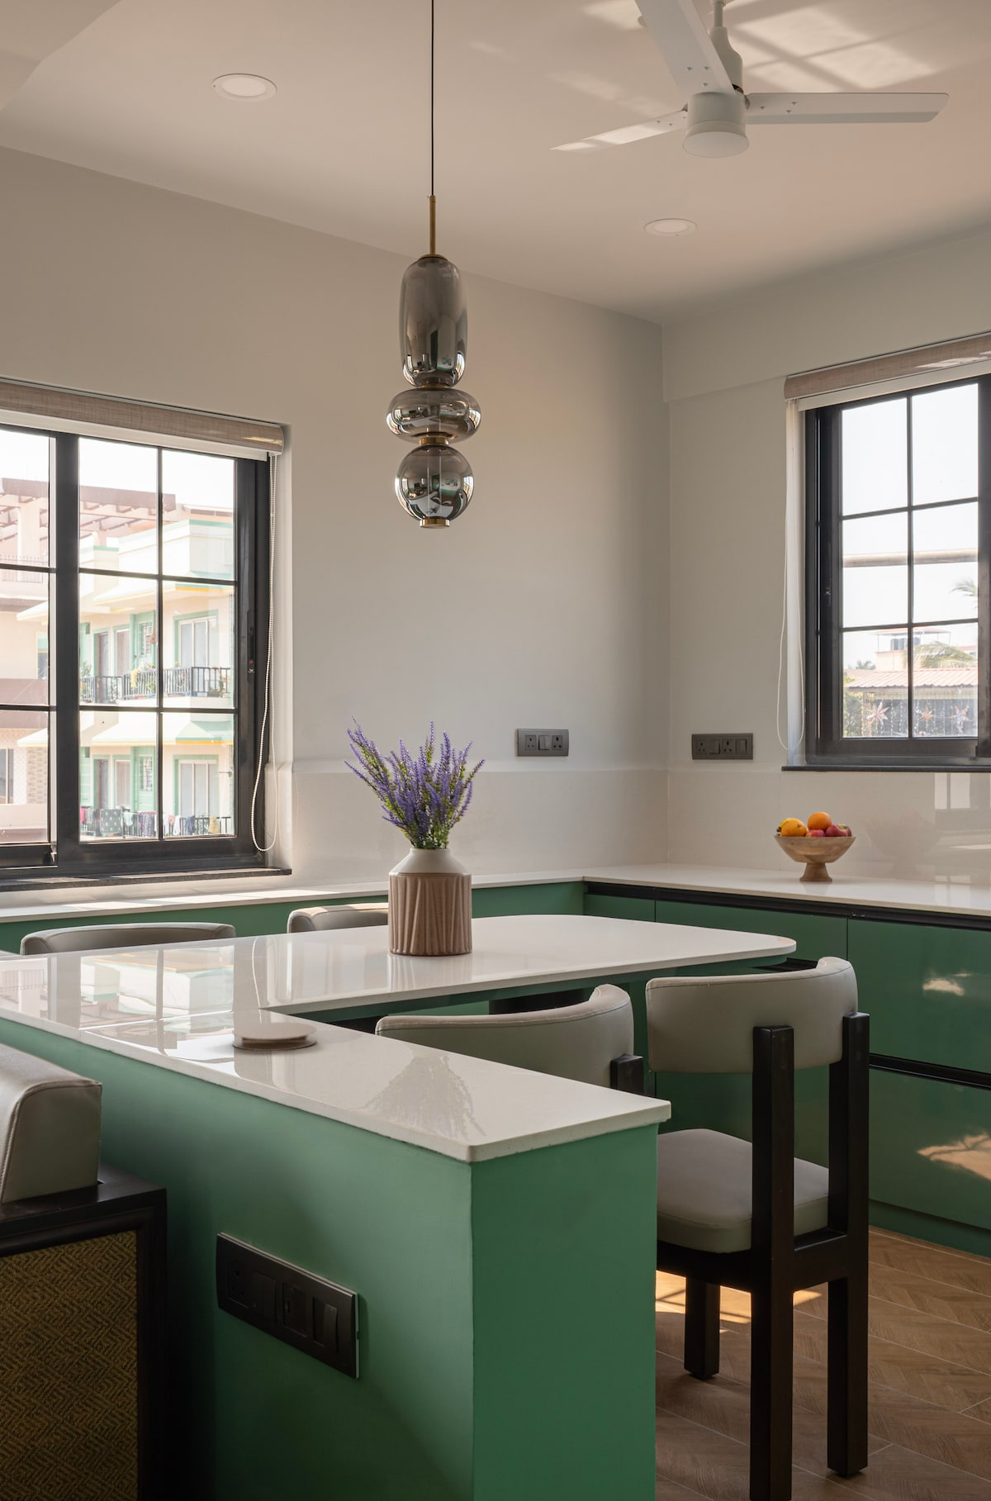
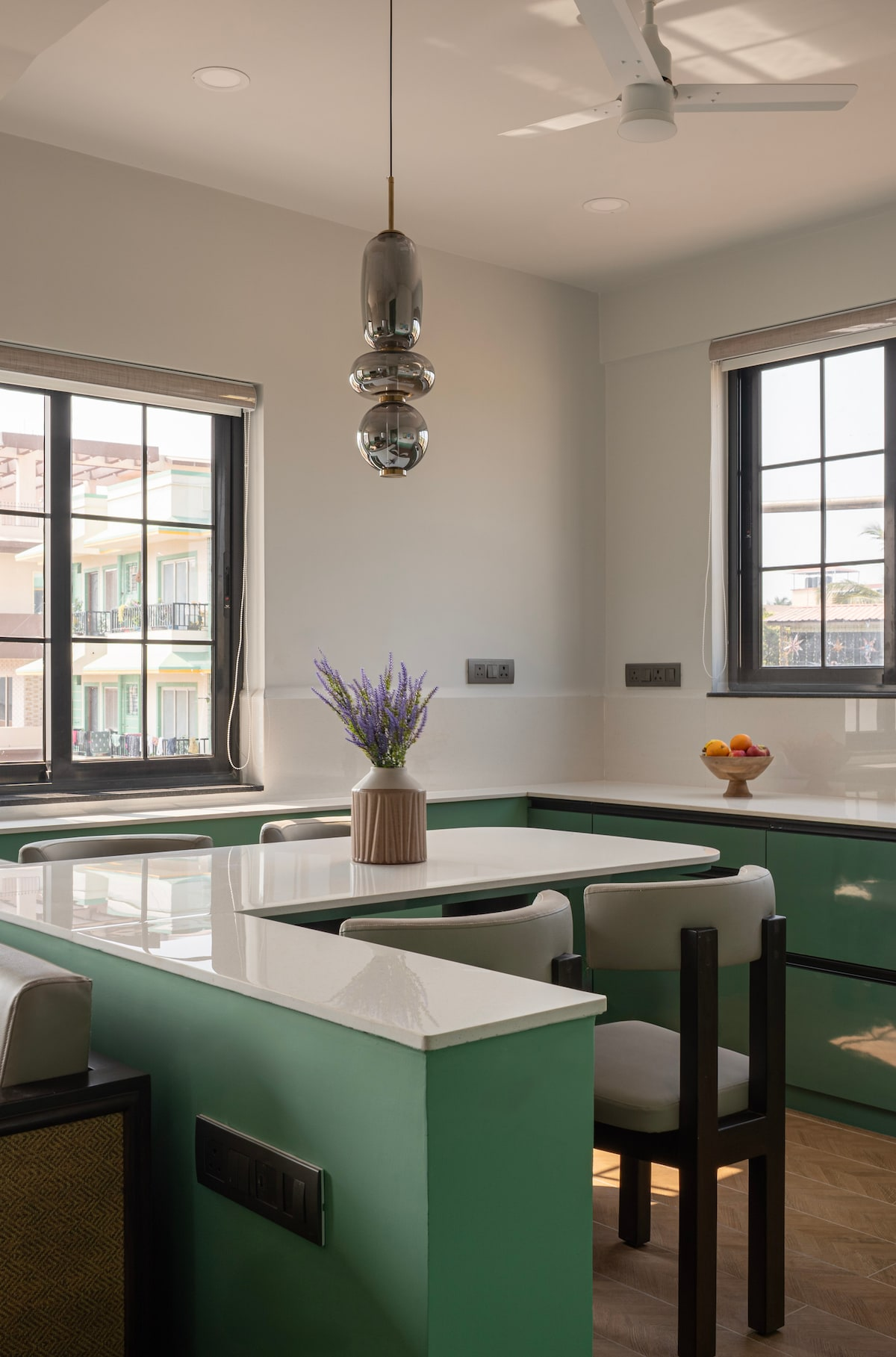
- coaster (274, 1036)
